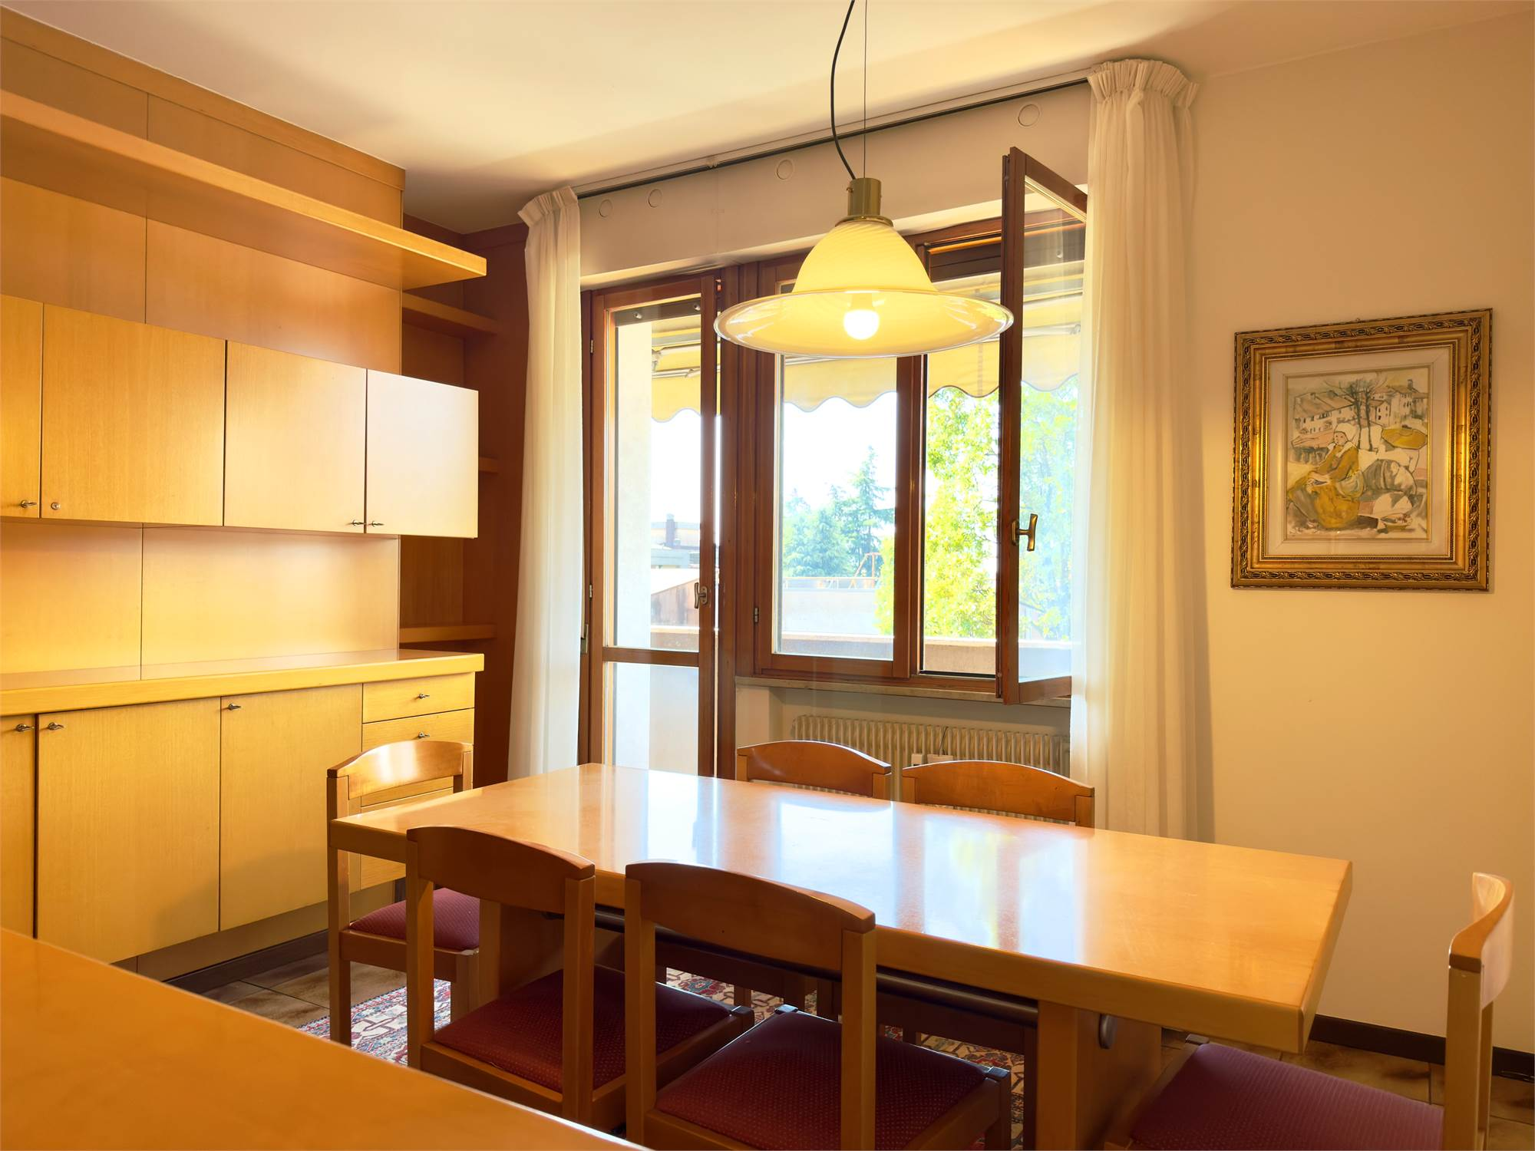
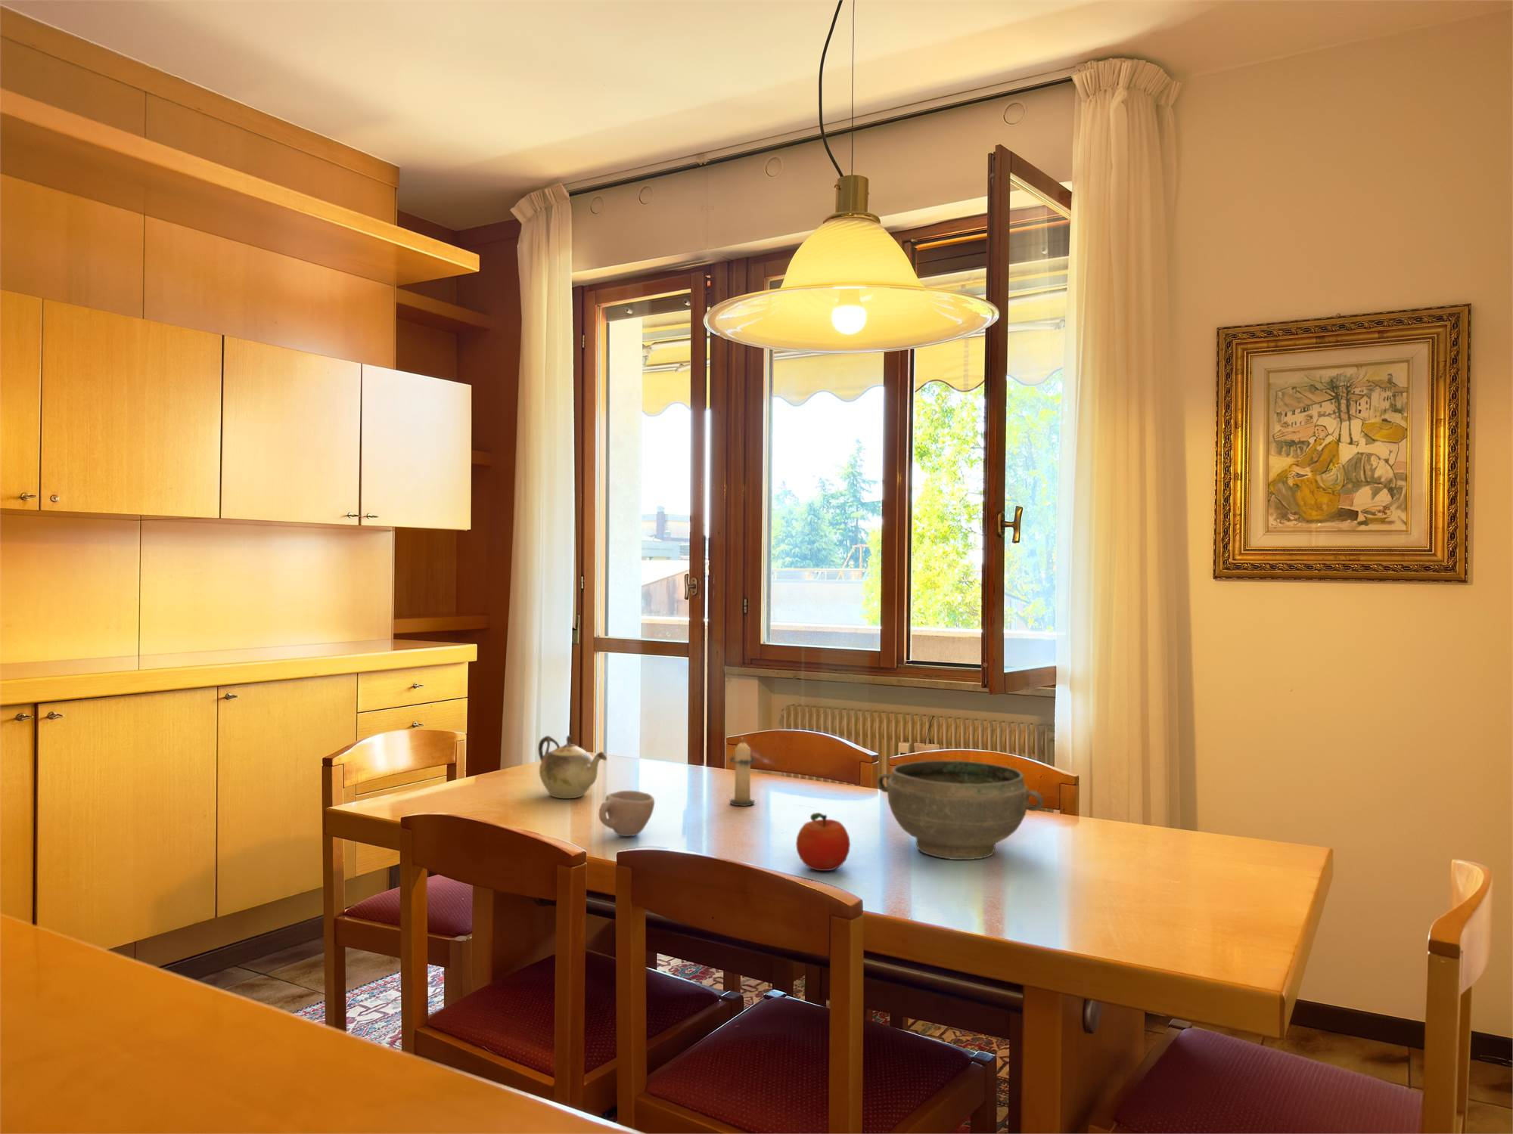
+ fruit (823, 839)
+ bowl (957, 810)
+ teapot (571, 766)
+ cup (624, 816)
+ candle (742, 771)
